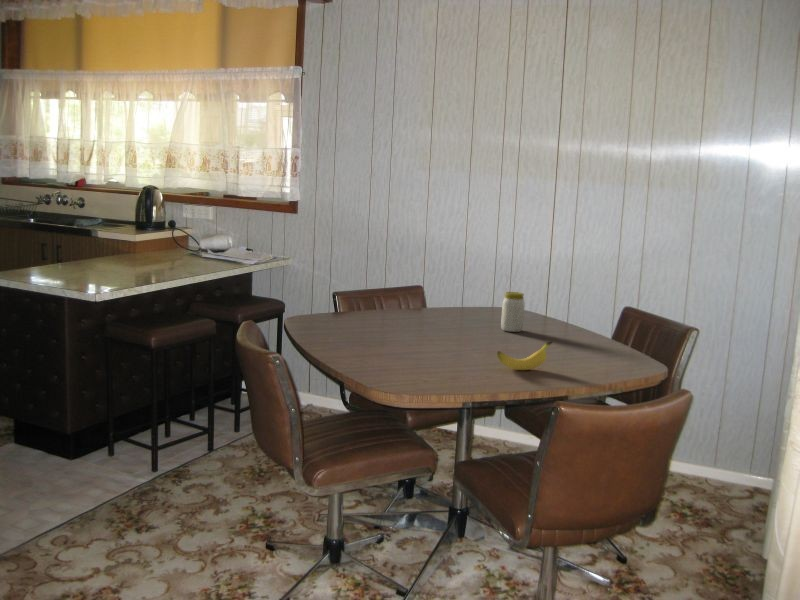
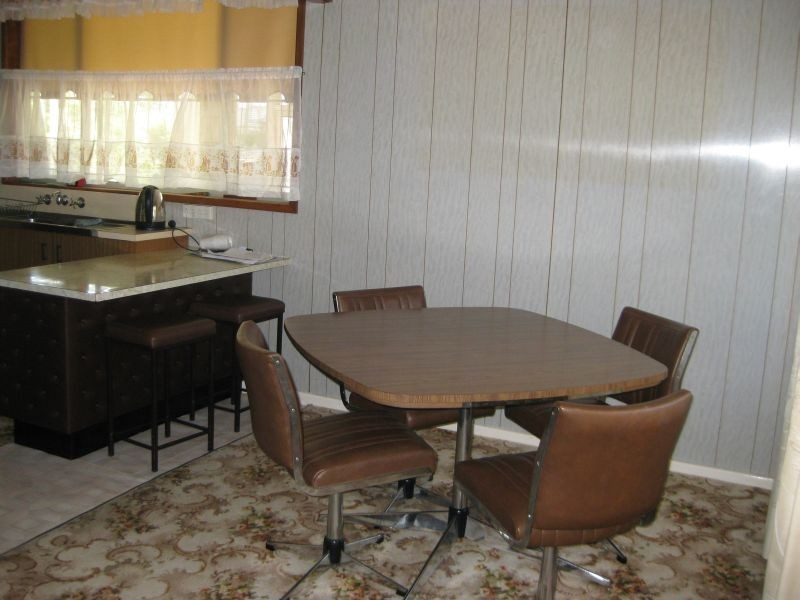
- banana (525, 358)
- jar (512, 311)
